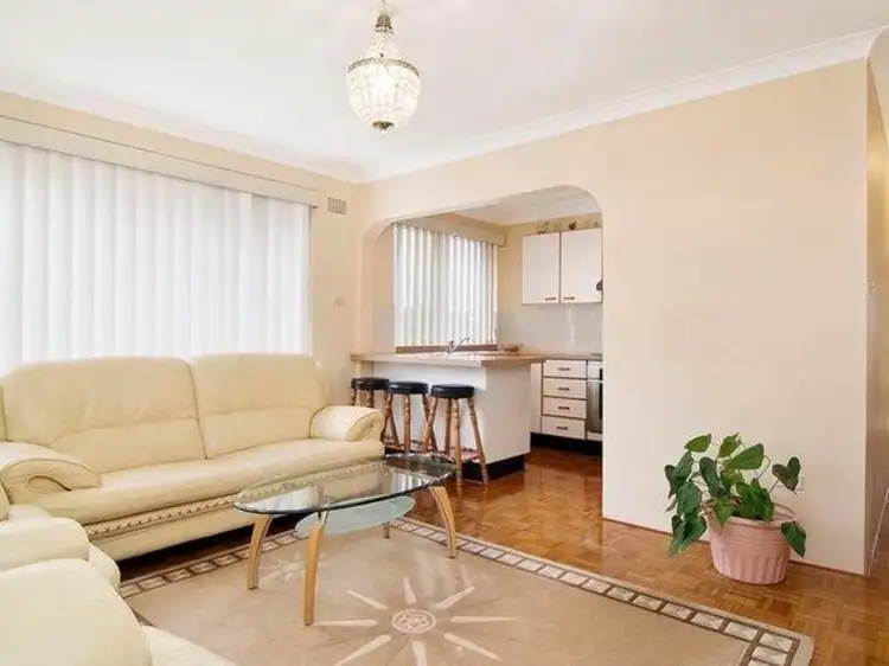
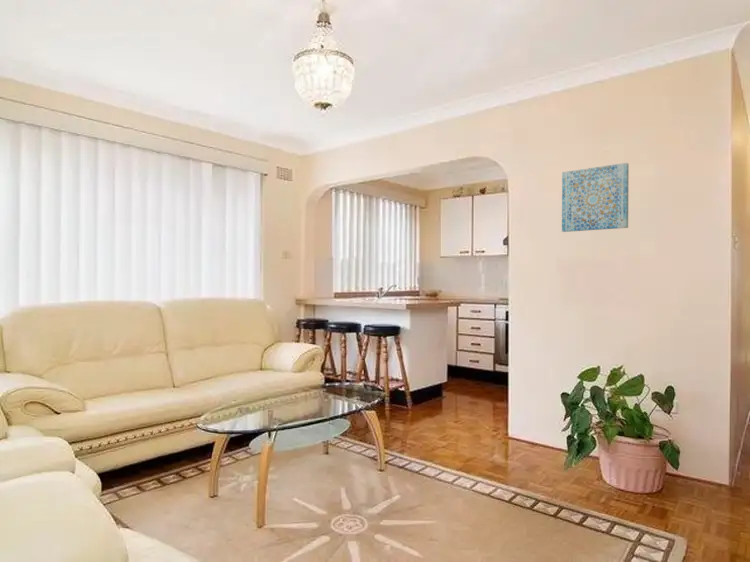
+ wall art (593, 198)
